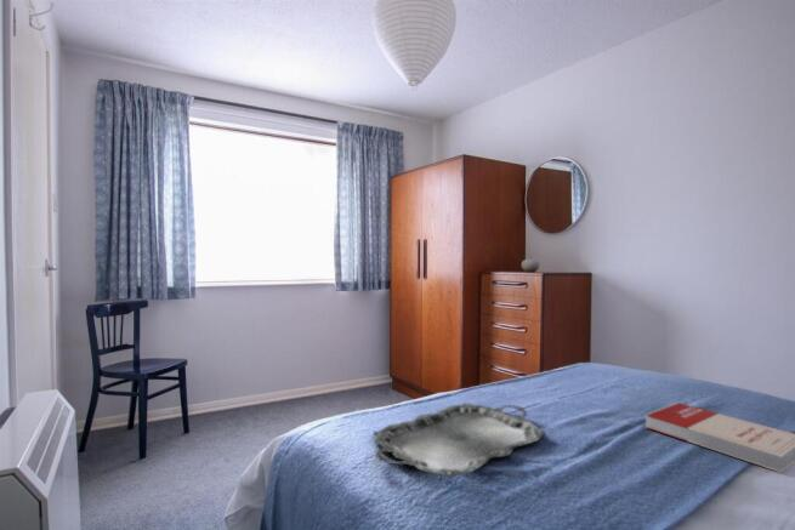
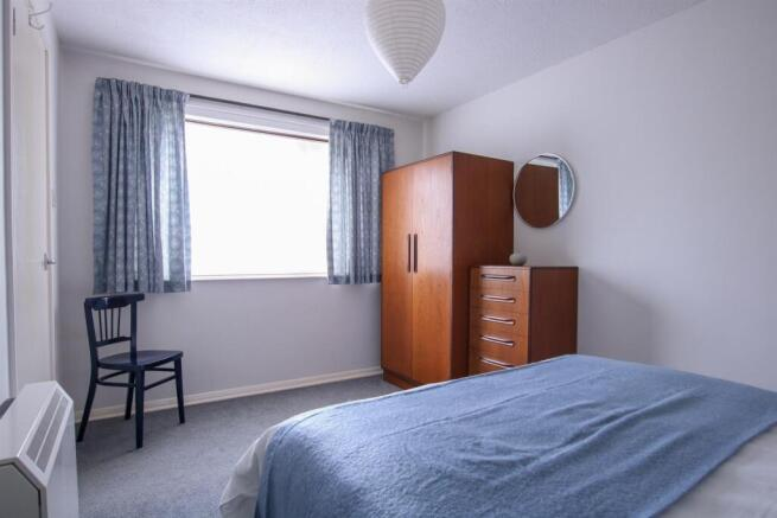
- serving tray (459, 433)
- book (721, 431)
